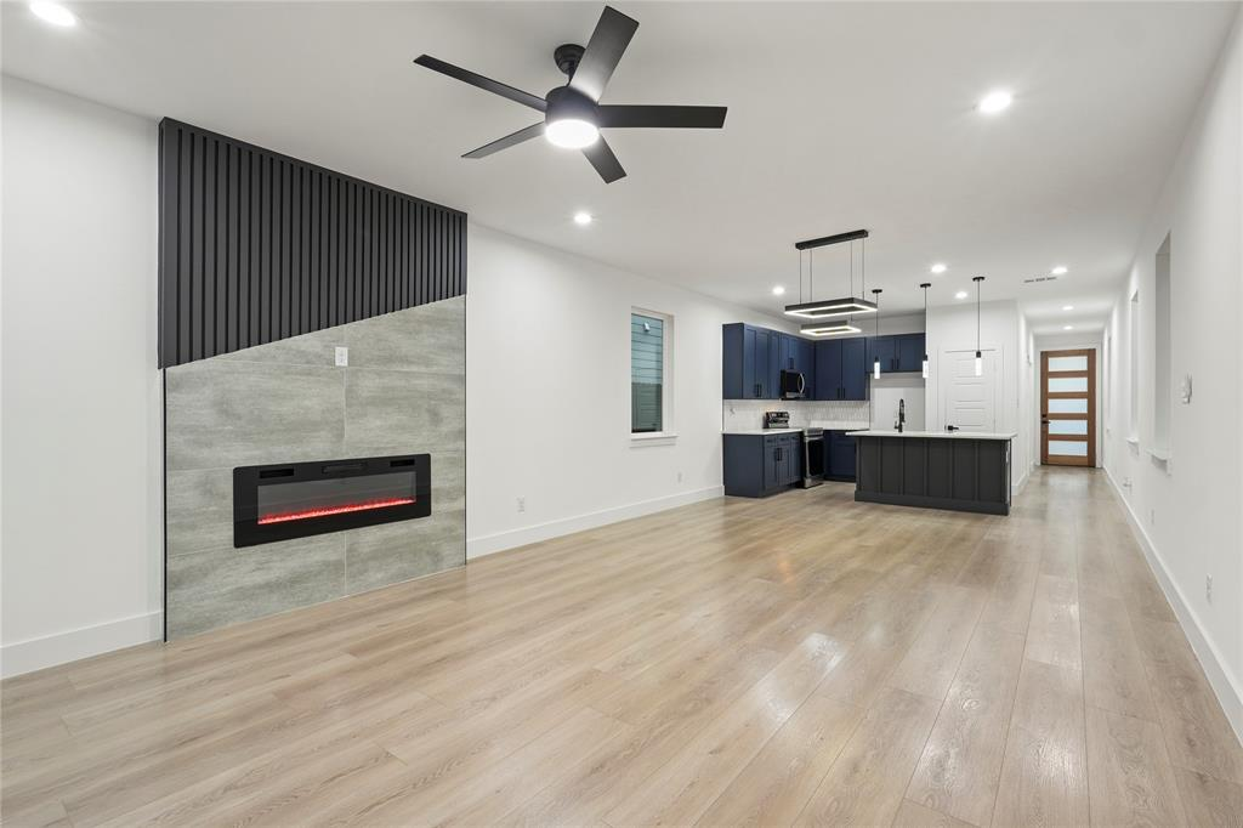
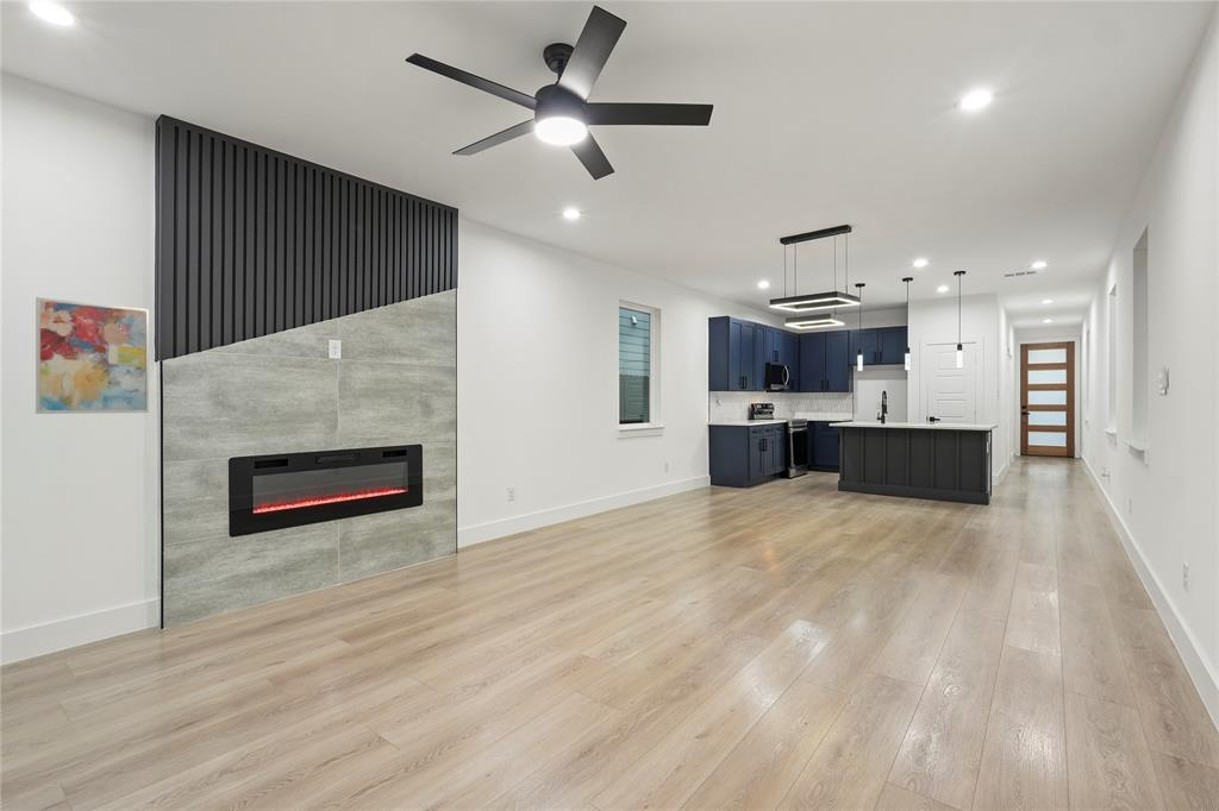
+ wall art (95, 358)
